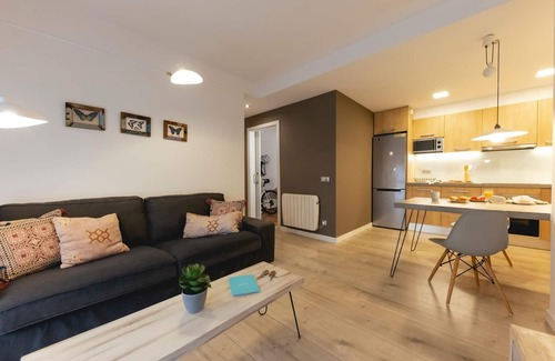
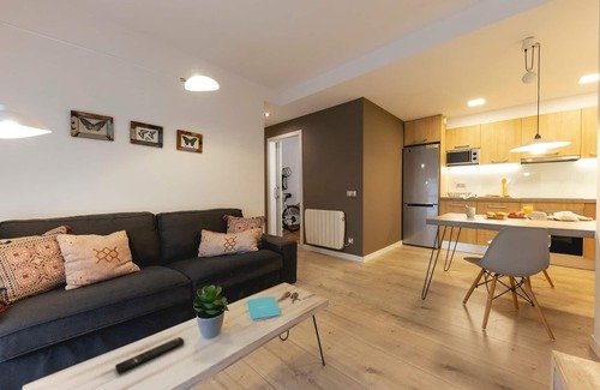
+ remote control (152, 353)
